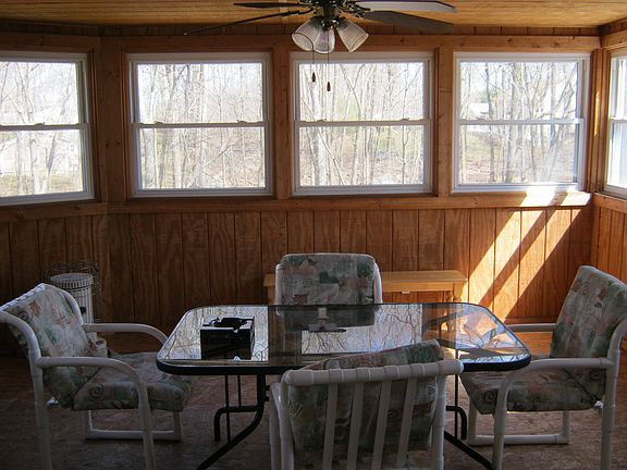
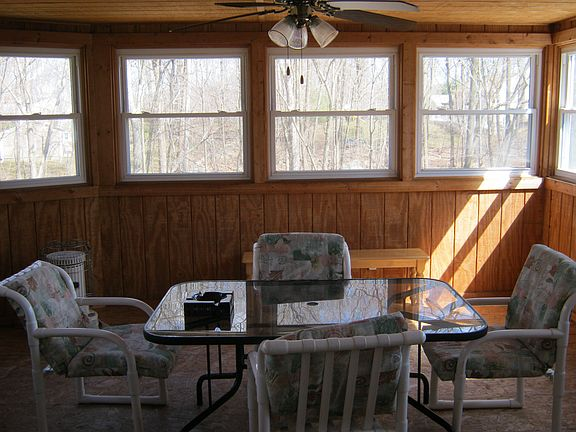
- architectural model (322, 318)
